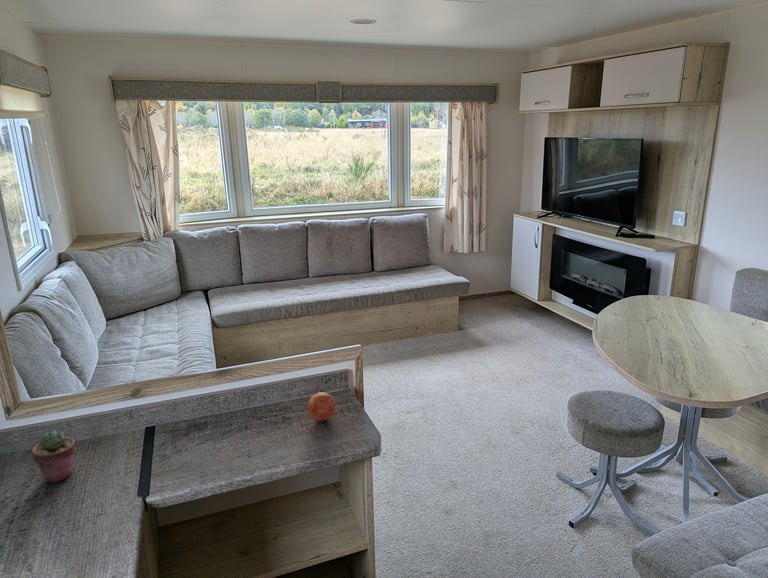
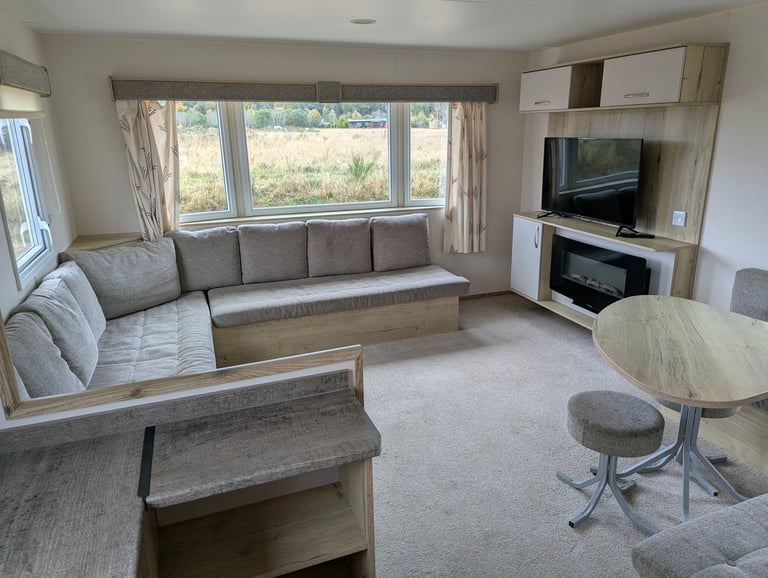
- apple (321, 406)
- potted succulent (54, 454)
